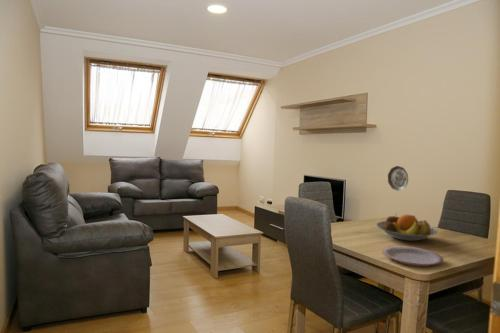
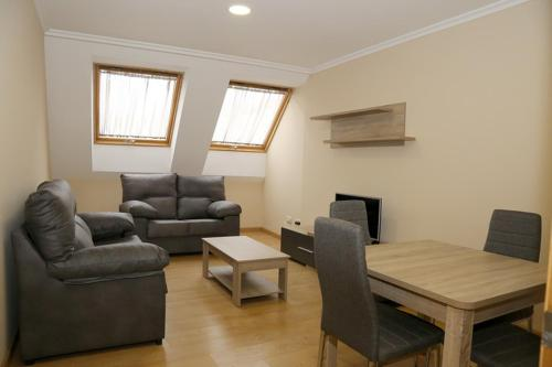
- fruit bowl (406, 225)
- decorative plate (398, 178)
- plate (411, 256)
